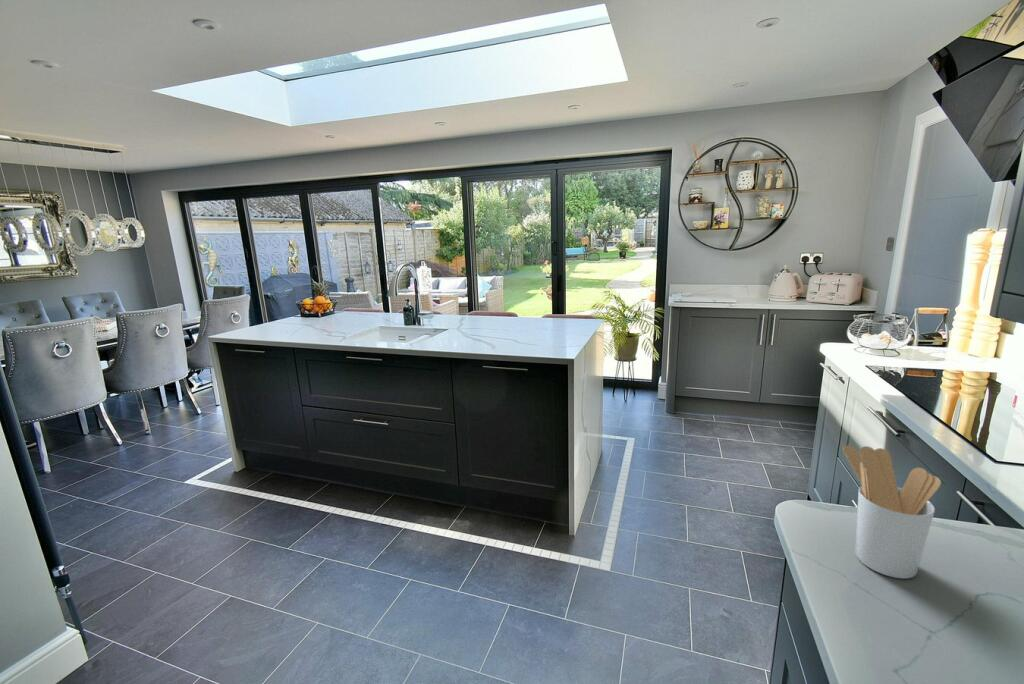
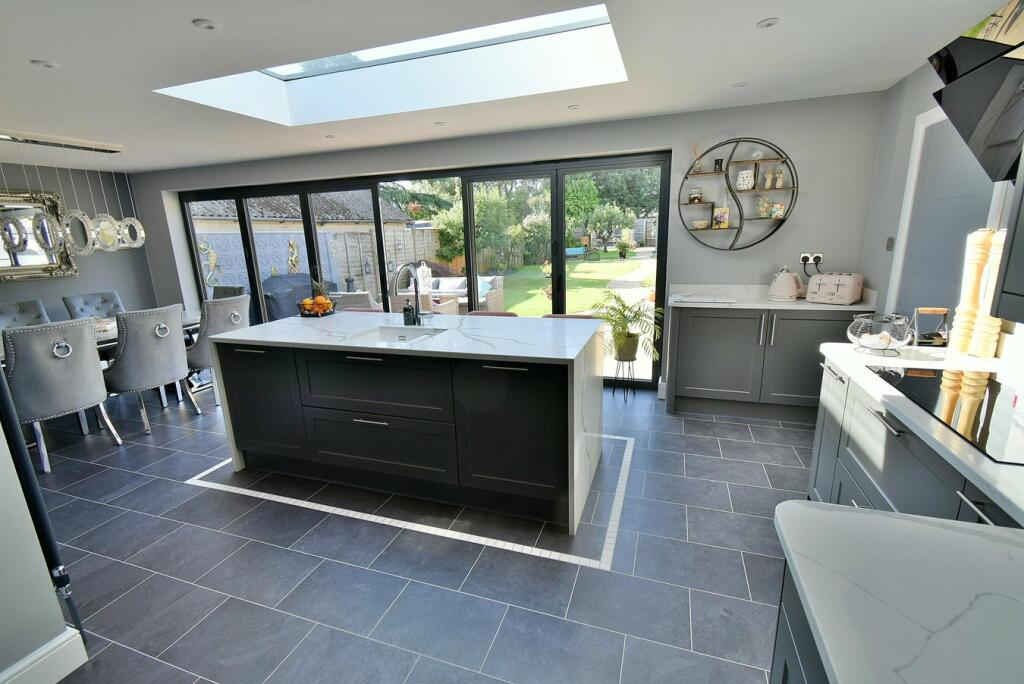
- utensil holder (881, 506)
